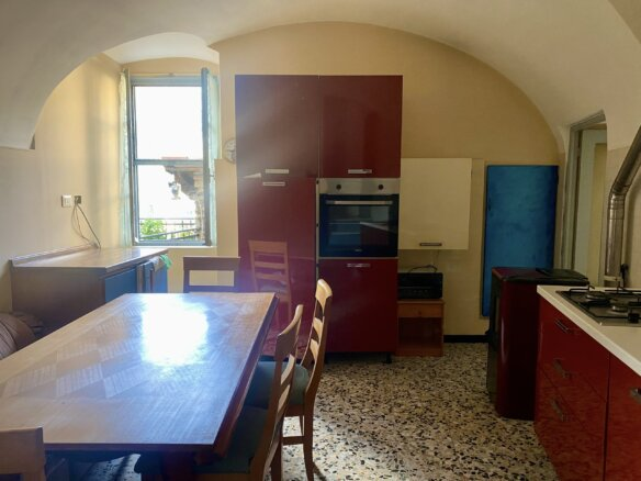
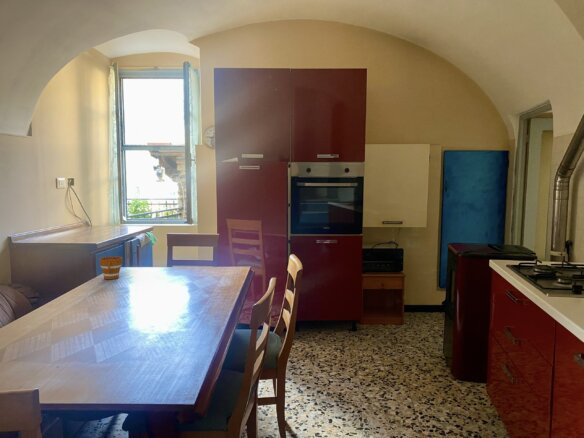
+ cup (111, 268)
